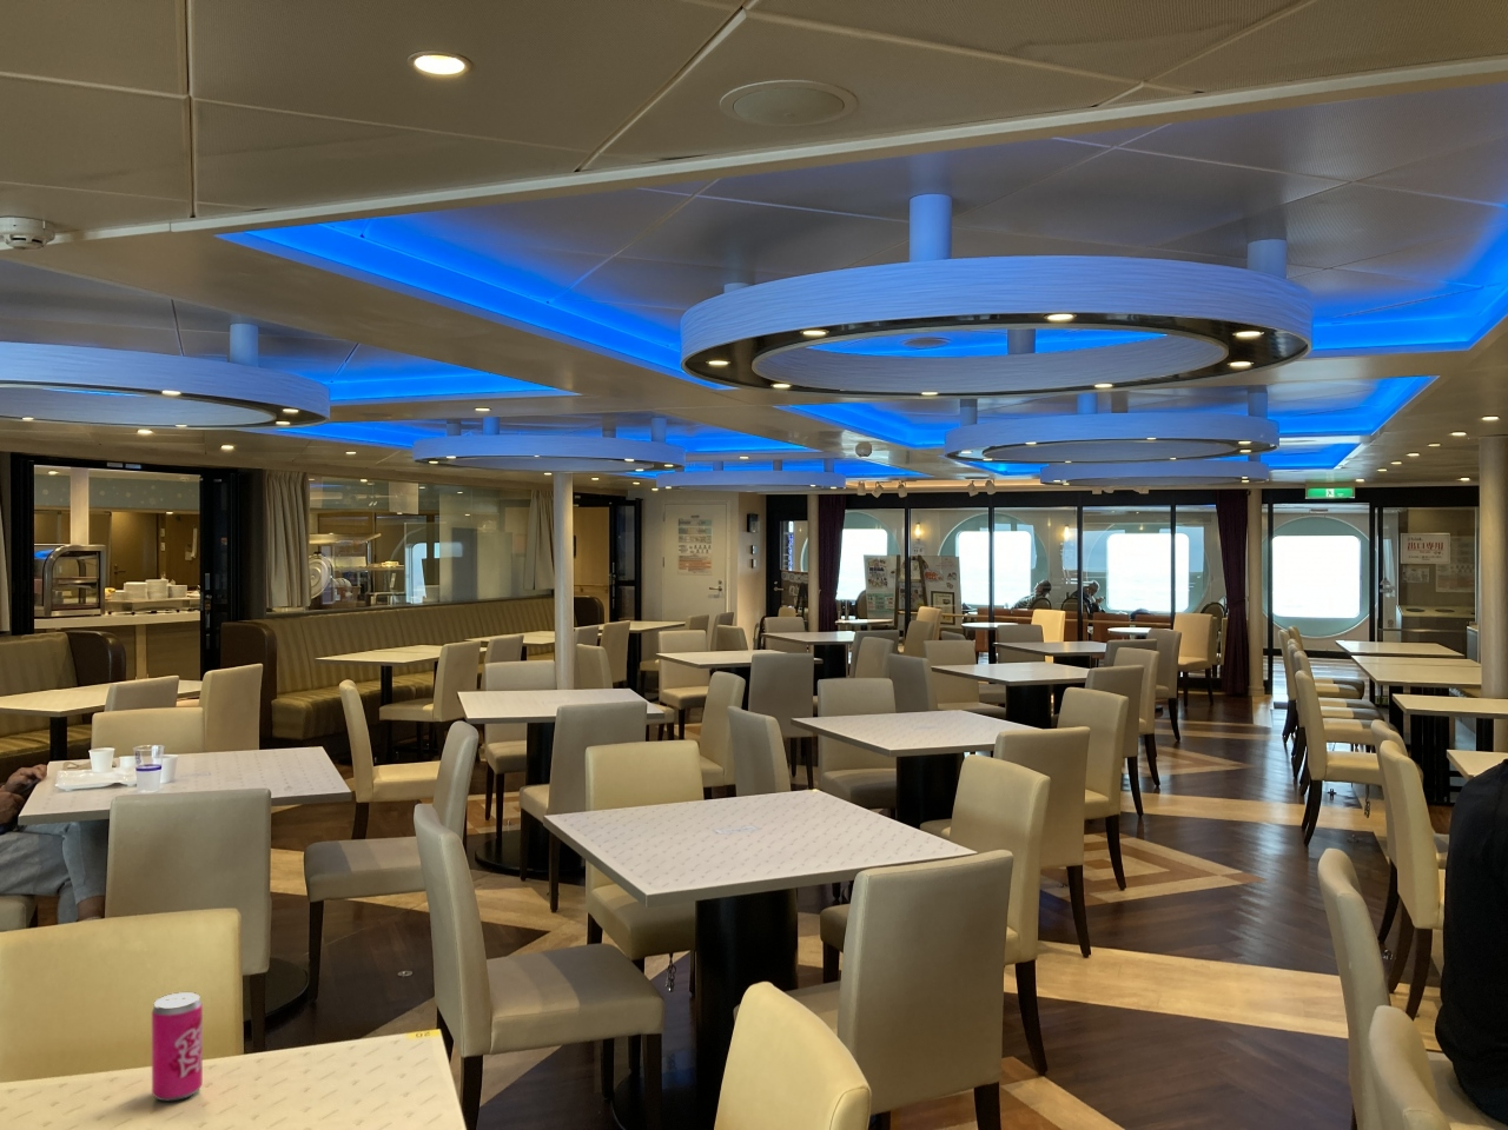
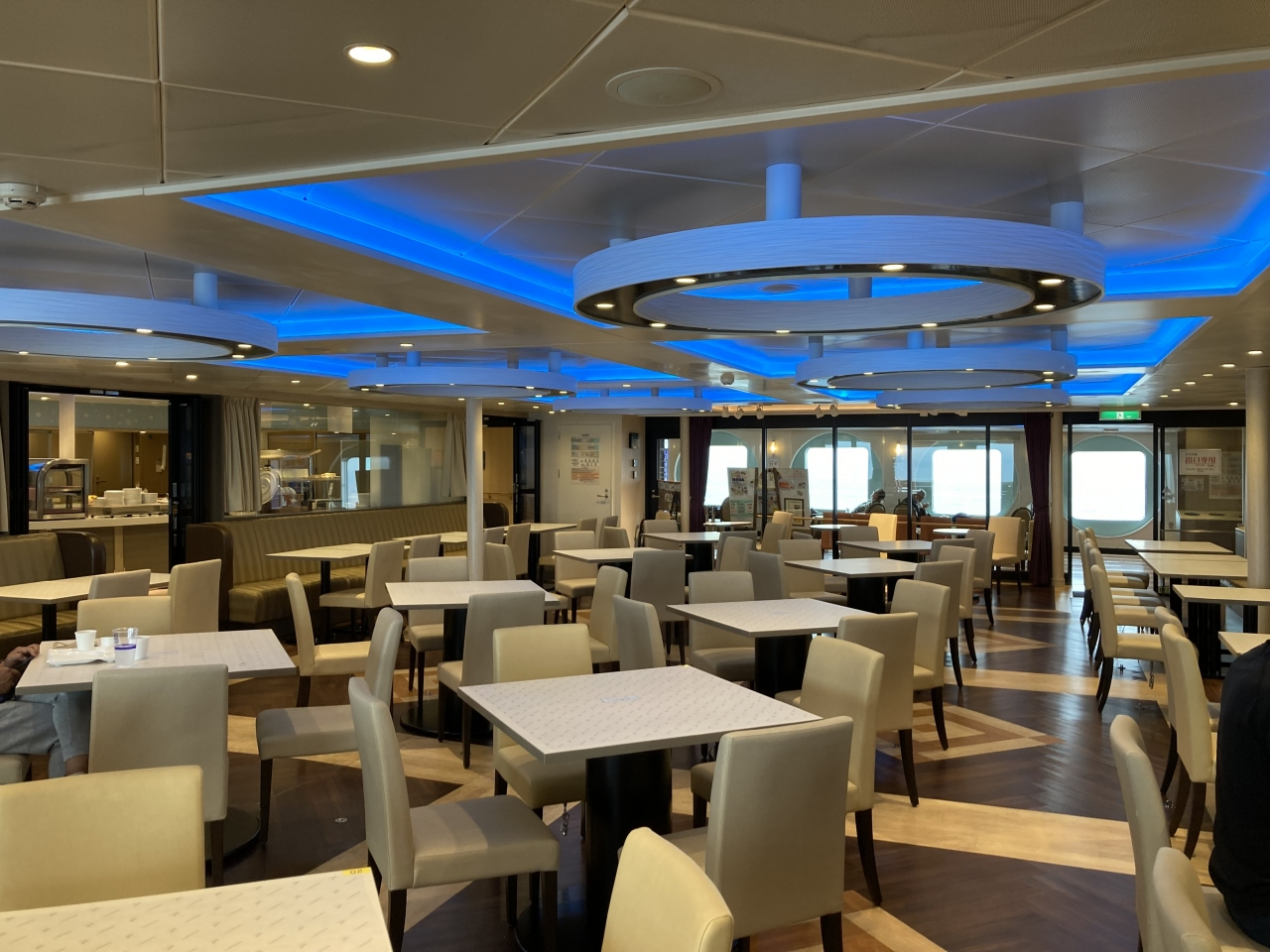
- beverage can (177, 1046)
